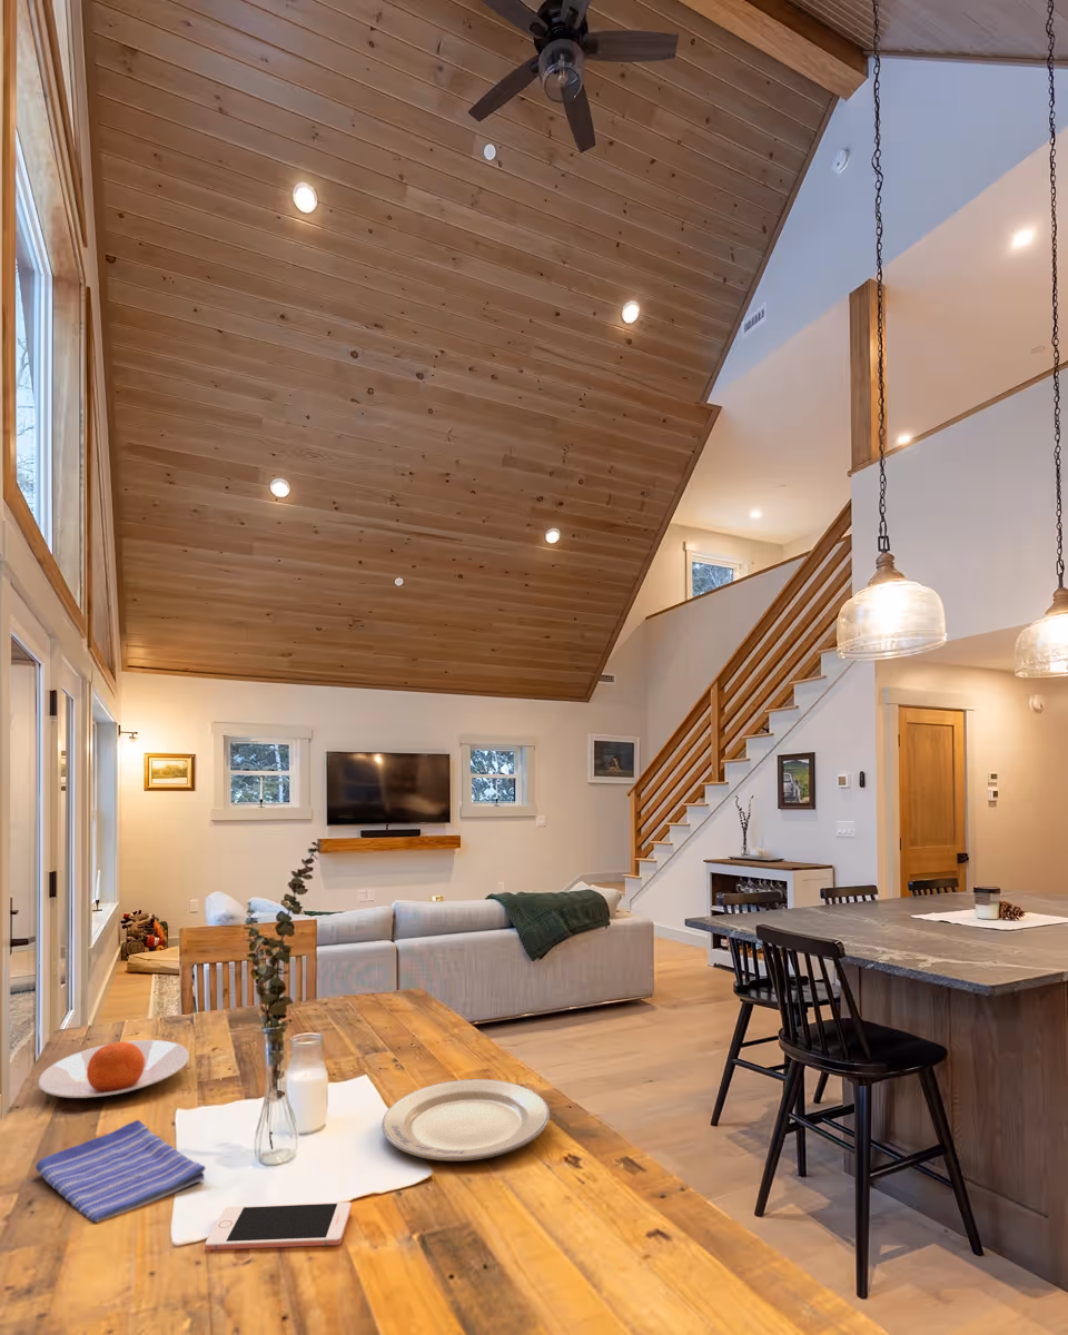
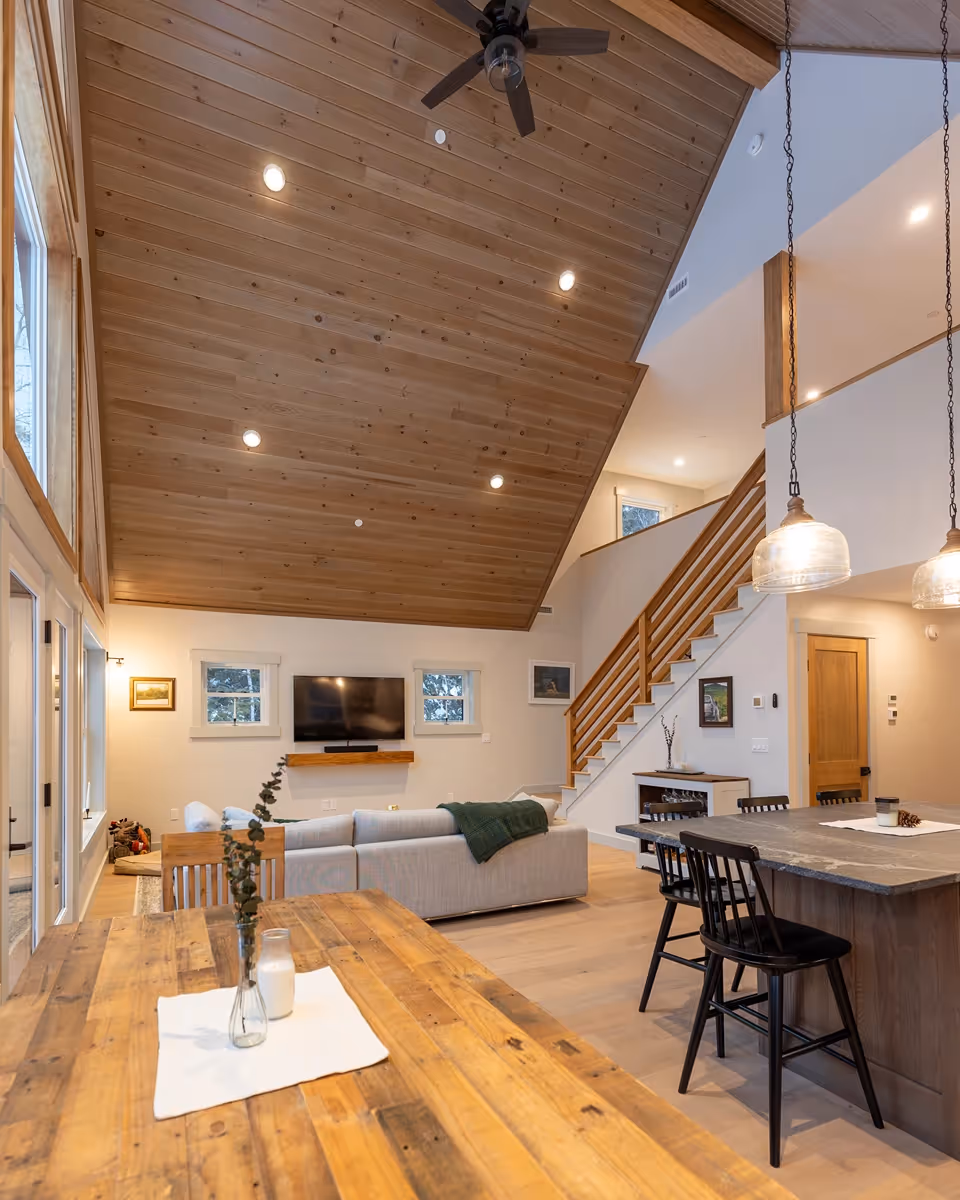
- cell phone (280, 1225)
- chinaware (466, 1121)
- dish towel (119, 1167)
- plate (116, 1061)
